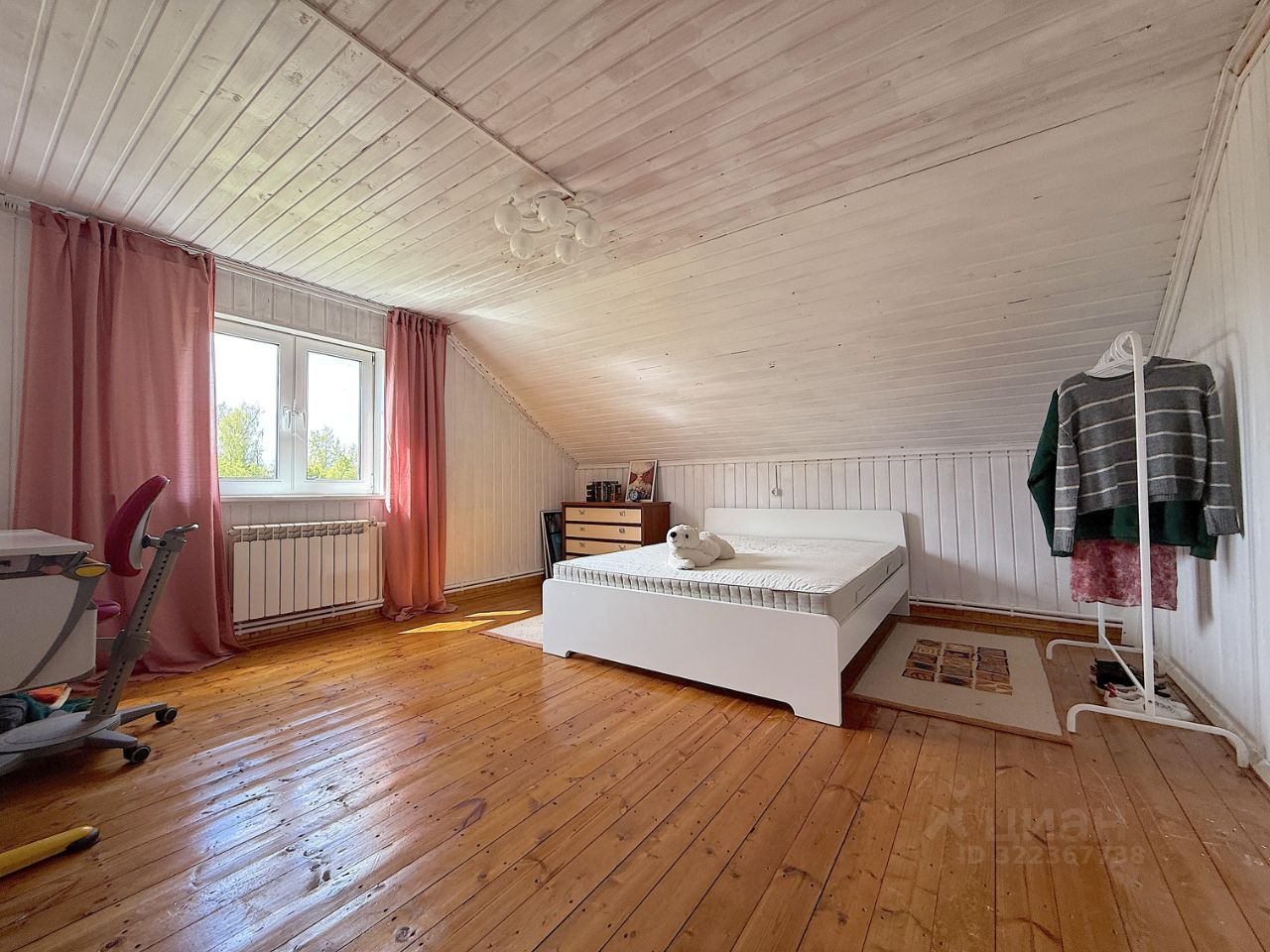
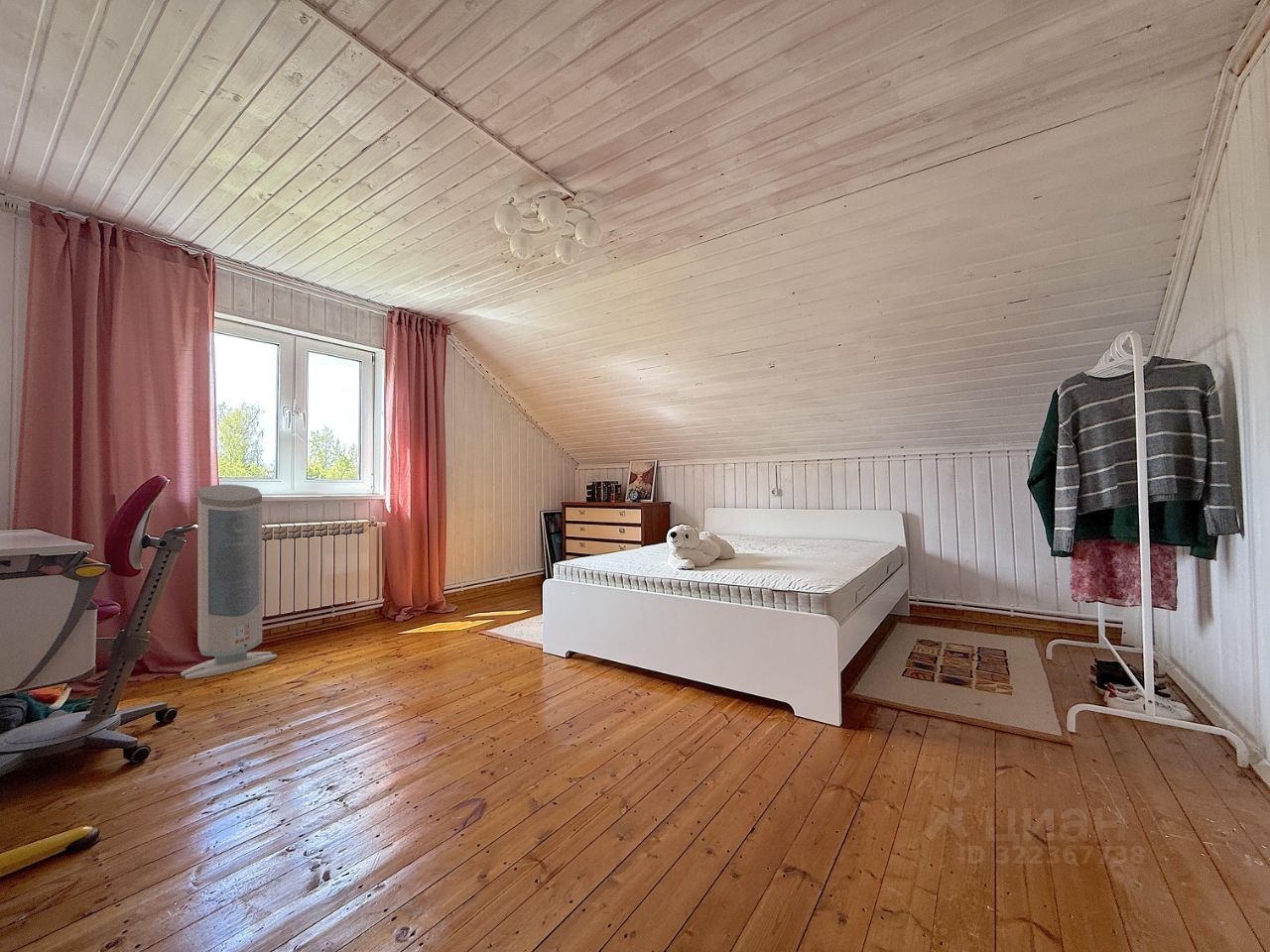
+ air purifier (230, 574)
